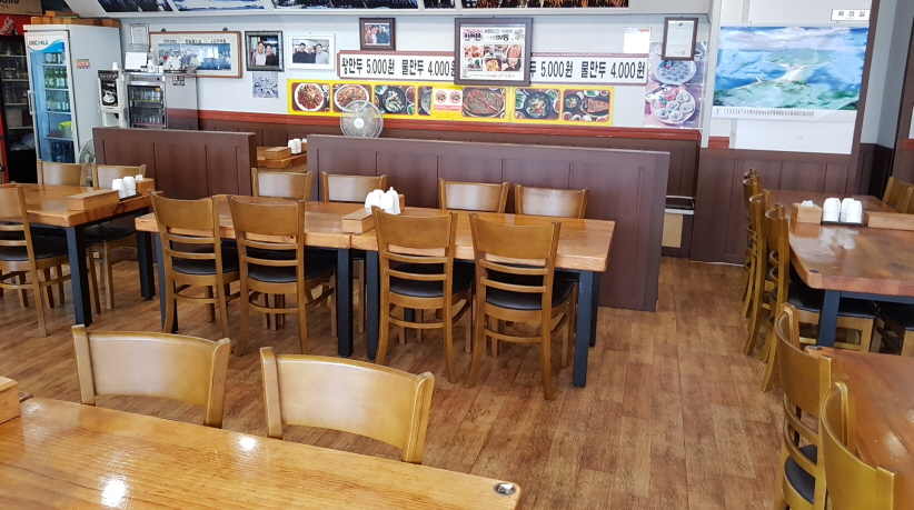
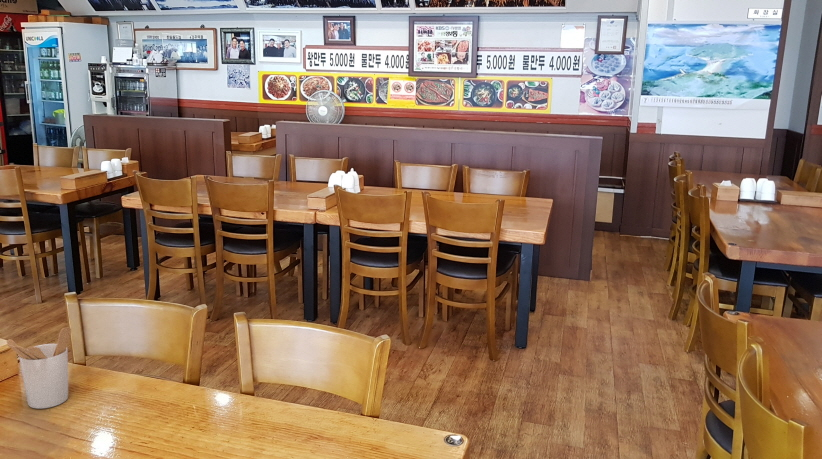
+ utensil holder (39, 368)
